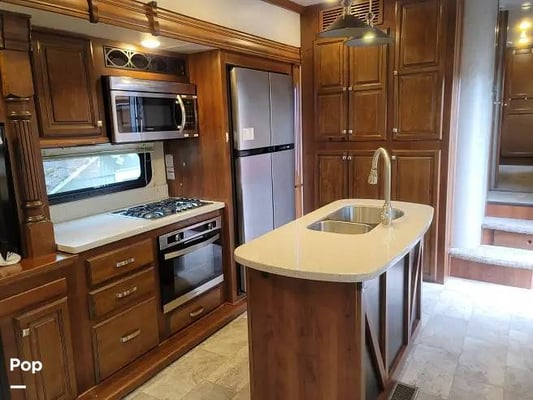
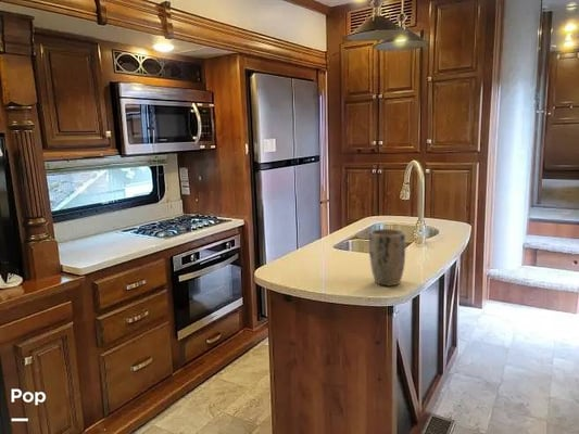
+ plant pot (387, 257)
